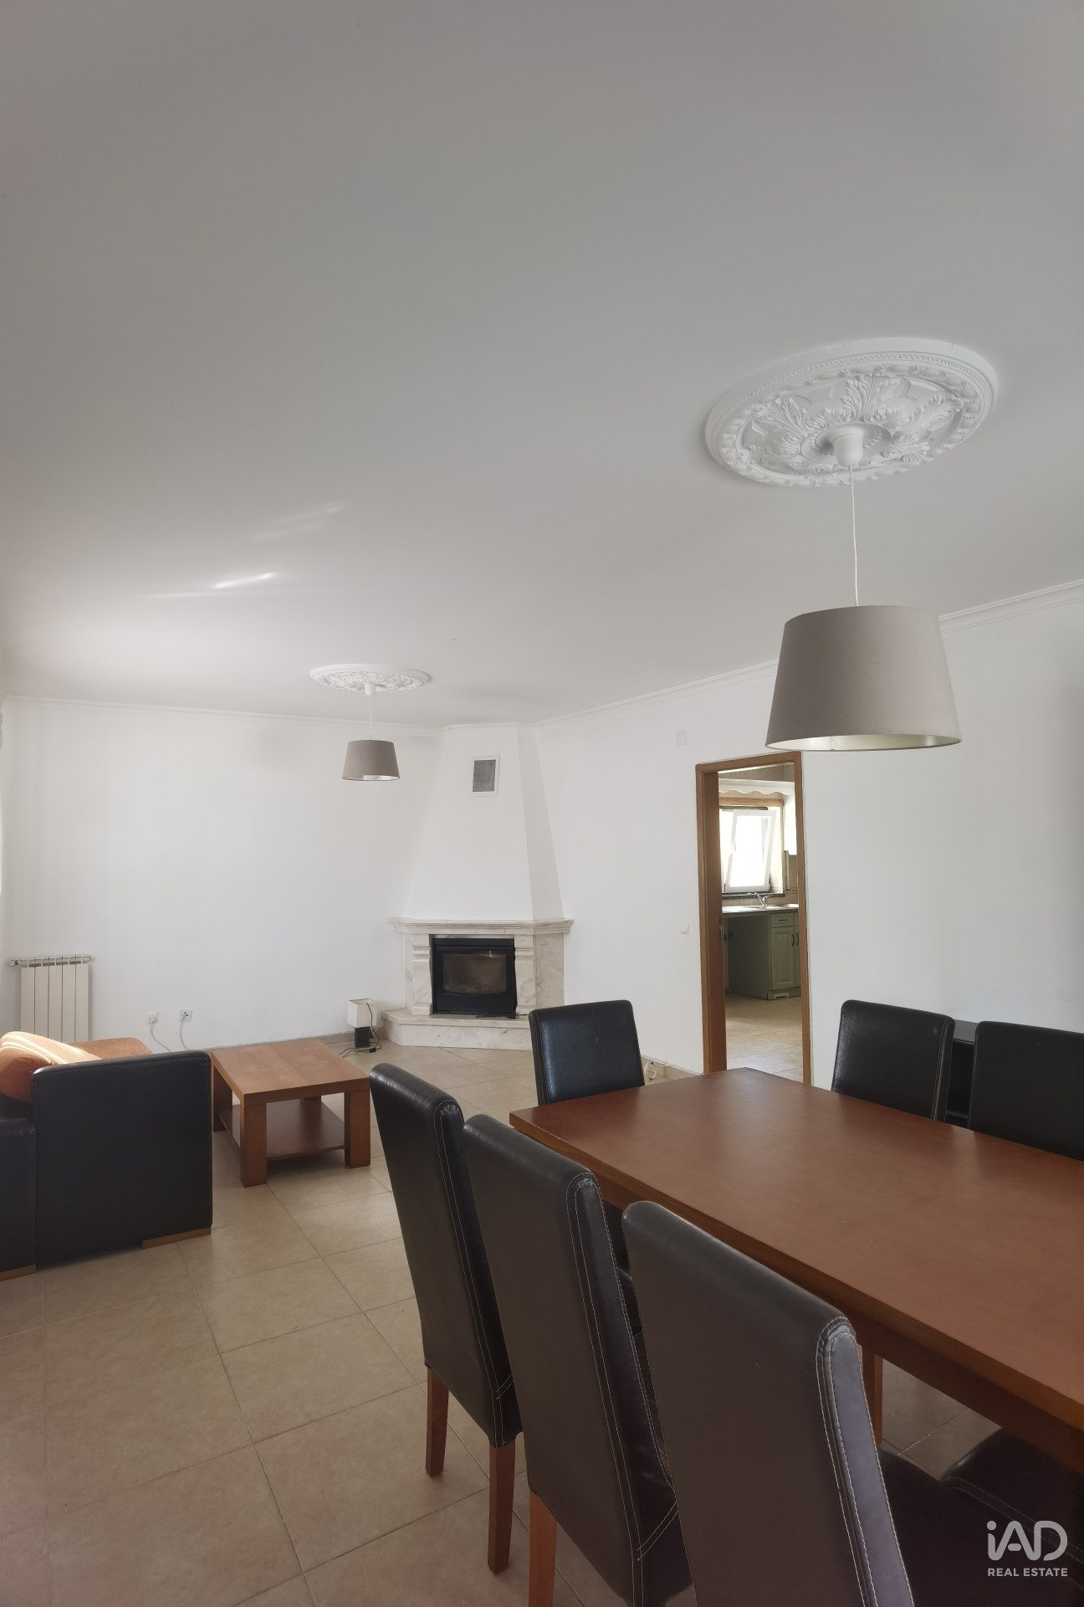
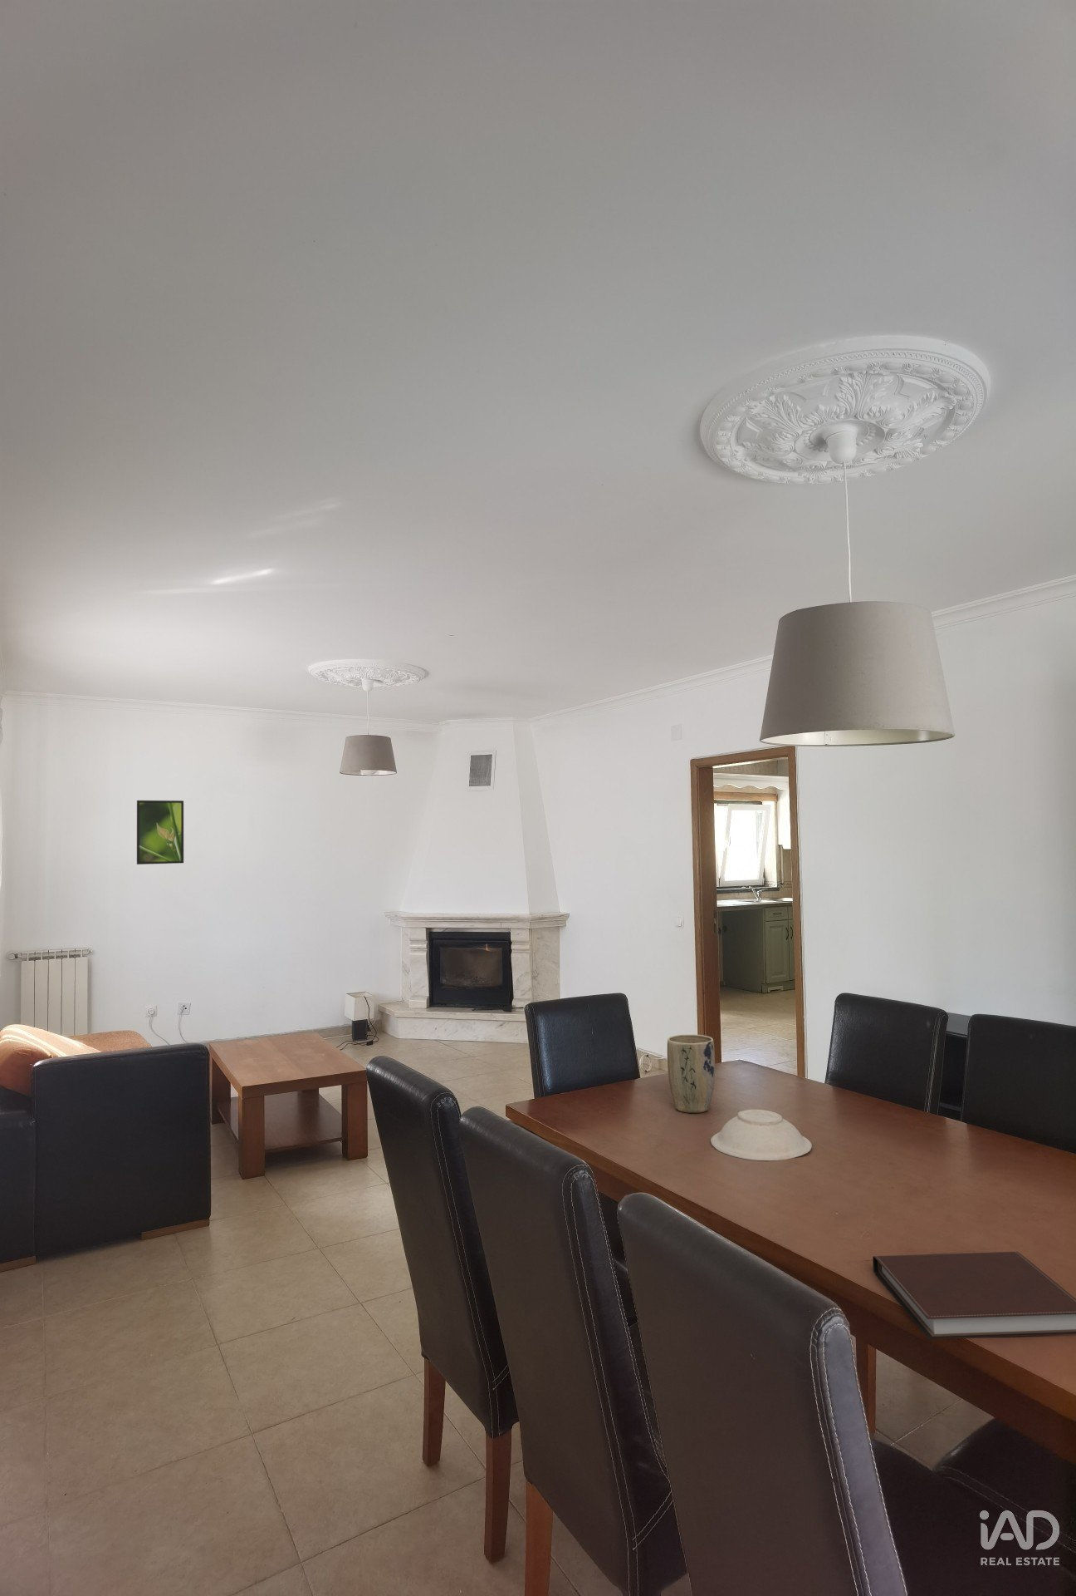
+ plant pot (691, 1073)
+ bowl (760, 1128)
+ notebook (975, 1291)
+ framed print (160, 832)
